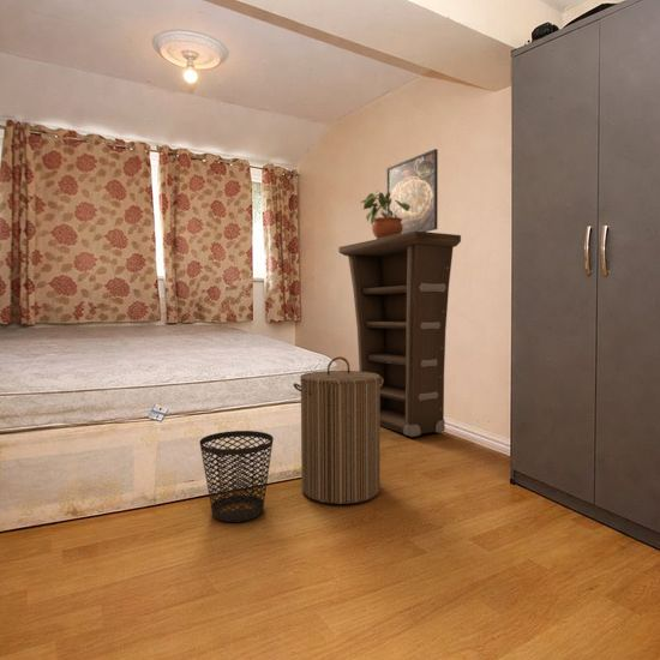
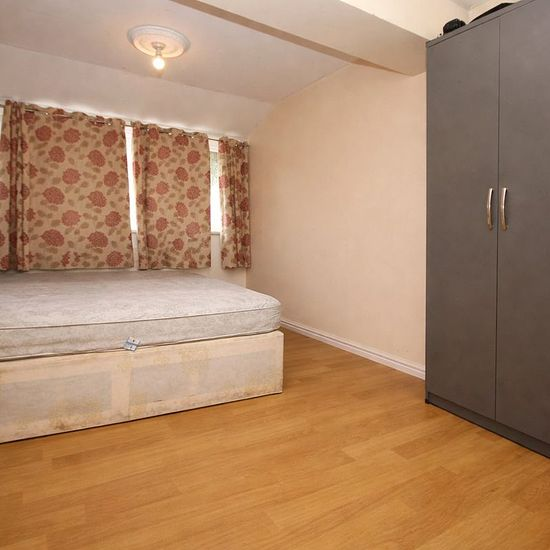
- laundry hamper (340, 422)
- potted plant (382, 214)
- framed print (410, 197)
- cabinet (395, 334)
- wastebasket (238, 475)
